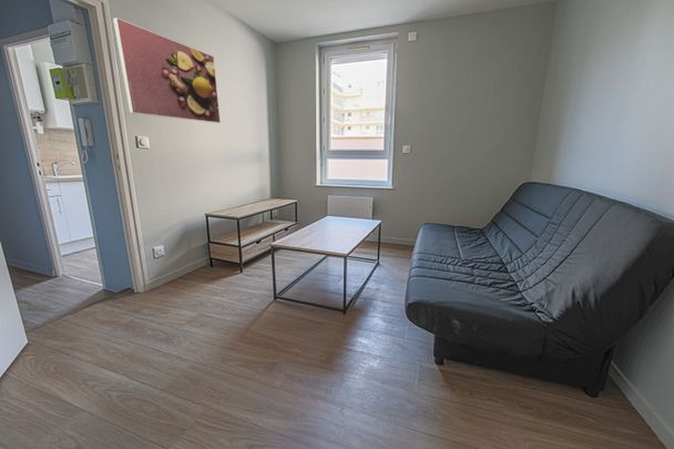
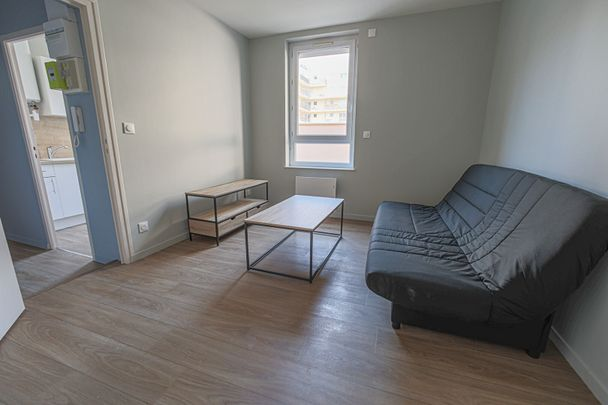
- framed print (177, 81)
